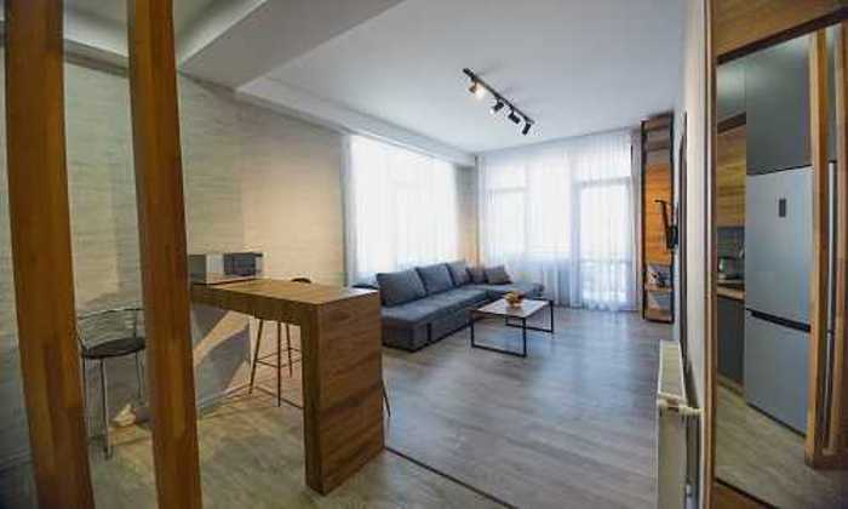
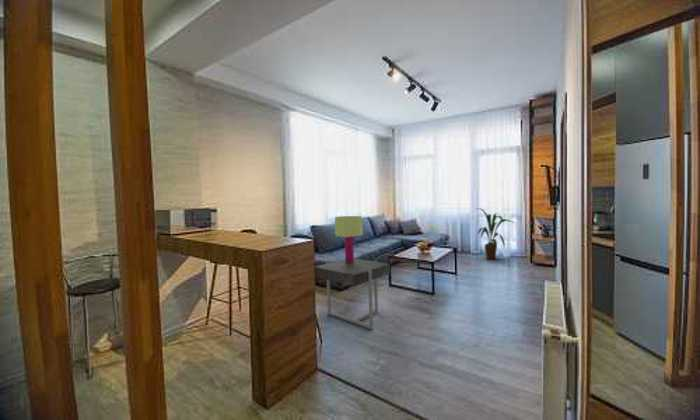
+ table lamp (349, 239)
+ house plant (495, 233)
+ side table (353, 285)
